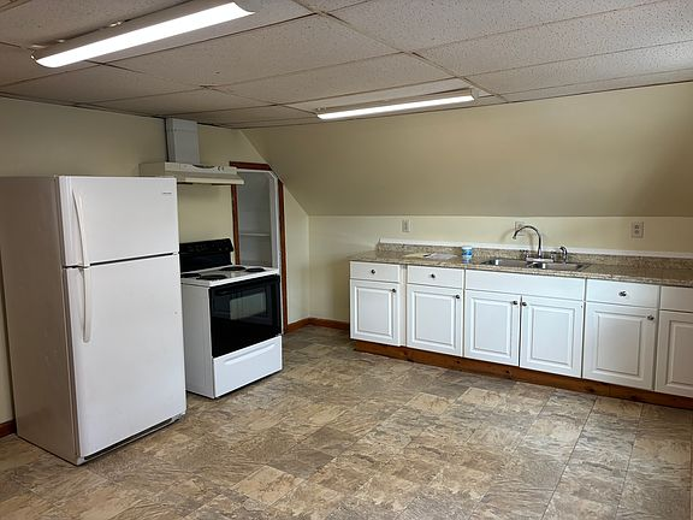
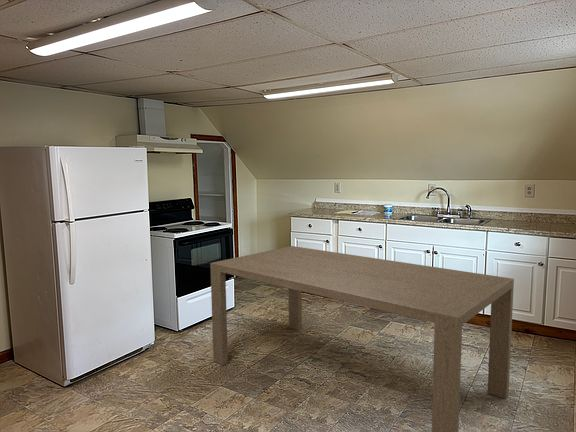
+ dining table (353, 303)
